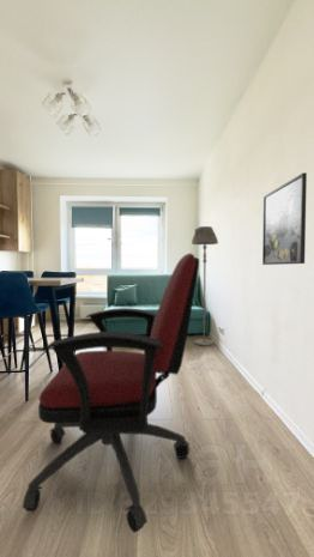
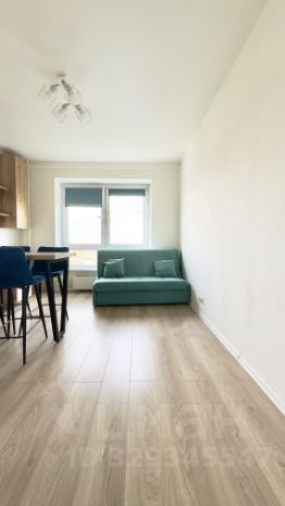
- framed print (280, 225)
- office chair (114, 359)
- floor lamp (204, 285)
